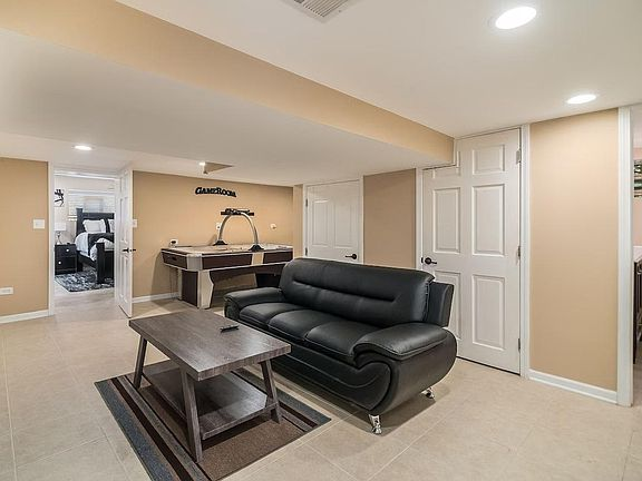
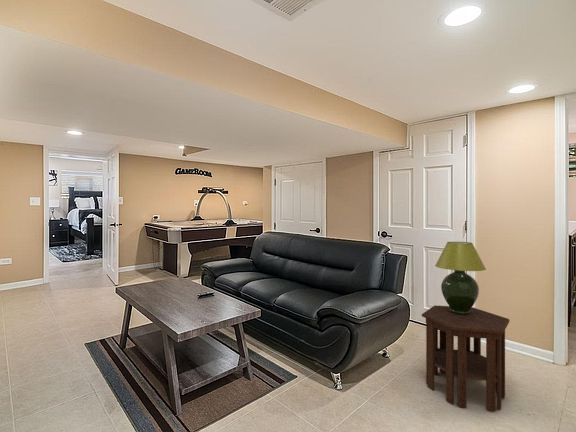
+ side table (464, 352)
+ table lamp (459, 277)
